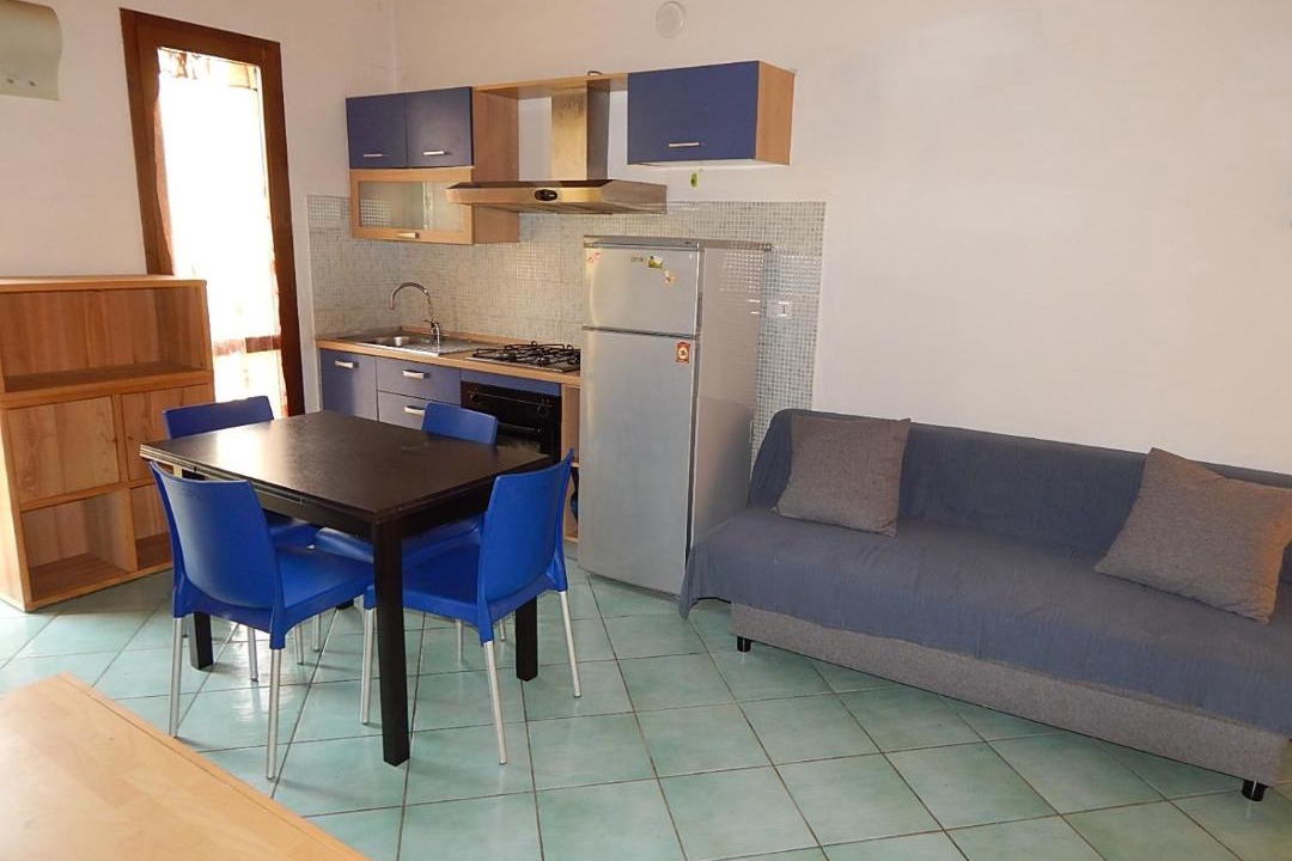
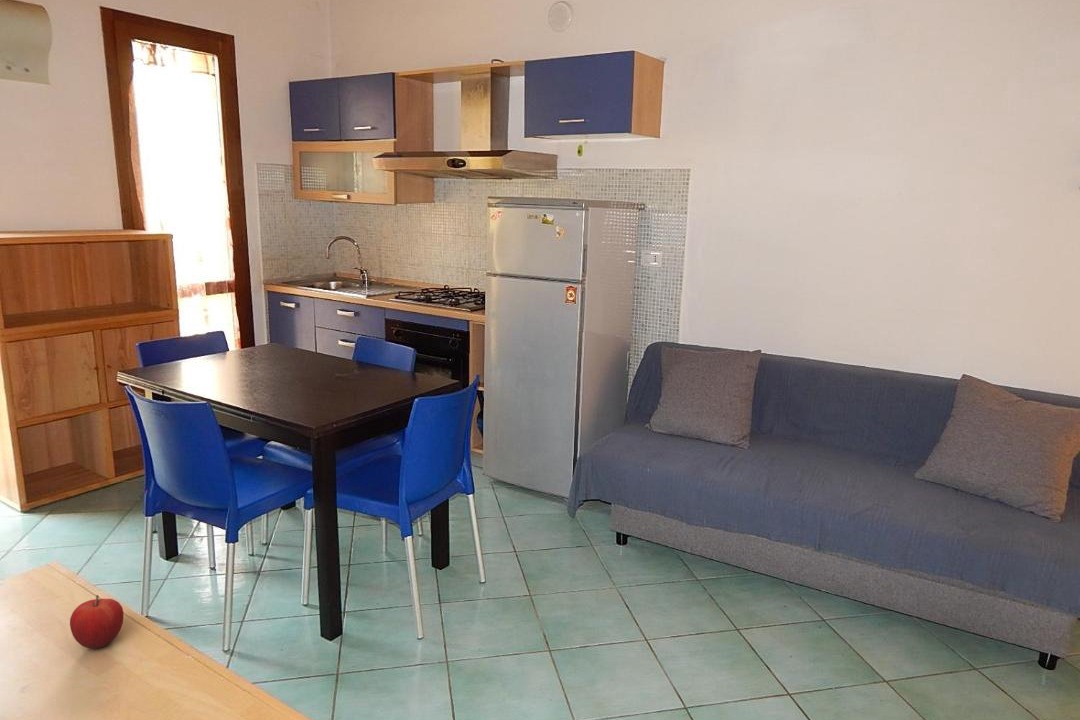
+ fruit (97, 621)
